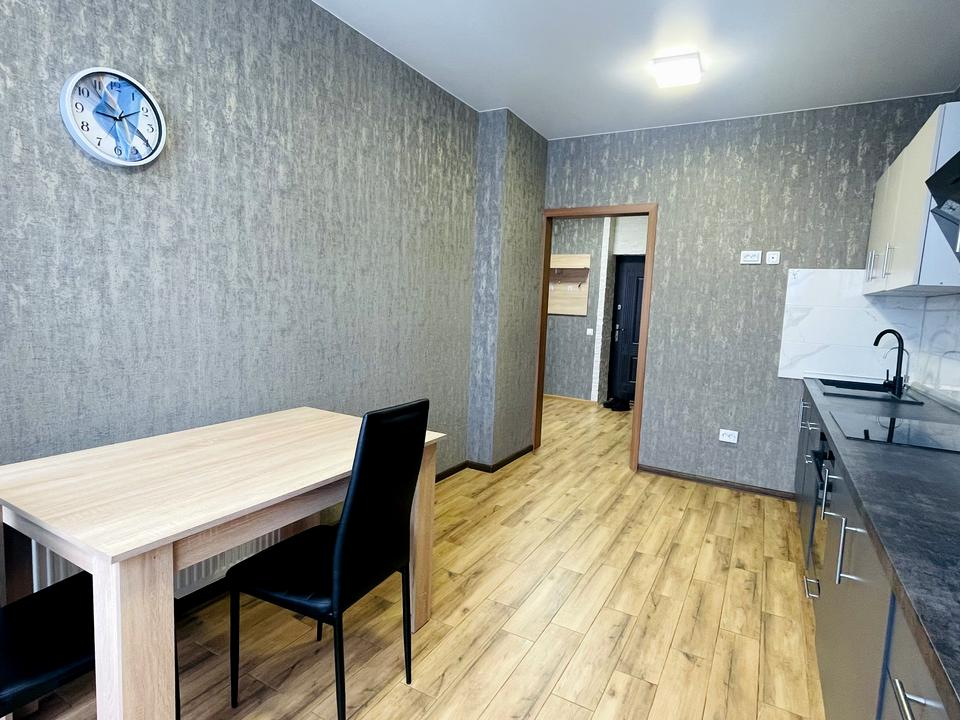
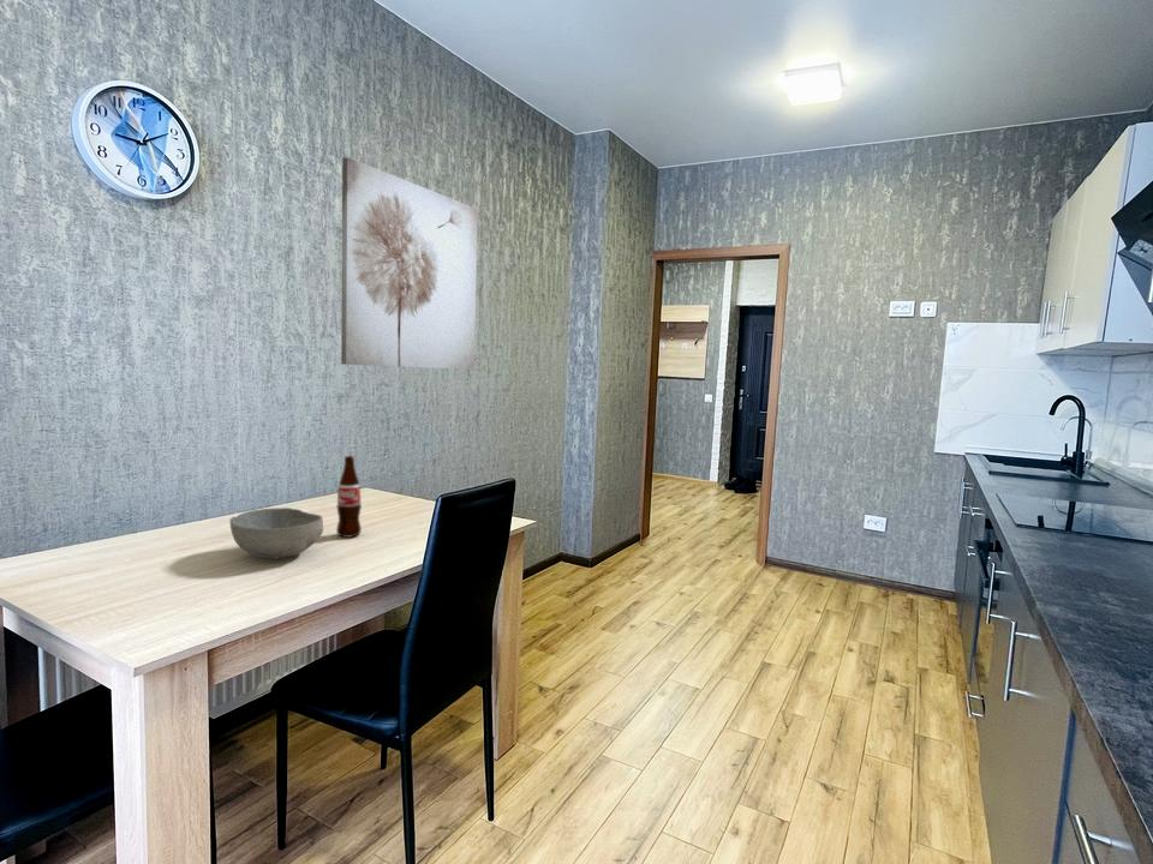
+ bottle (348, 496)
+ bowl (277, 535)
+ wall art (417, 277)
